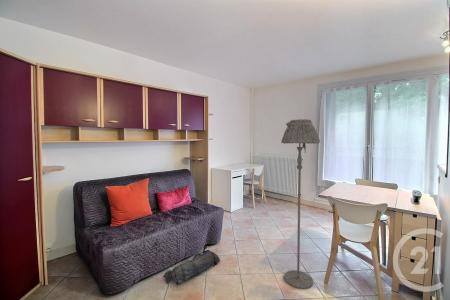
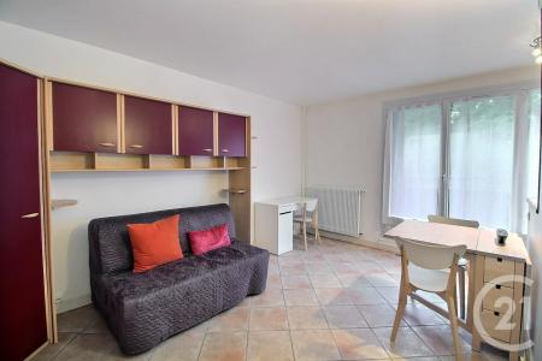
- floor lamp (299, 201)
- backpack (193, 264)
